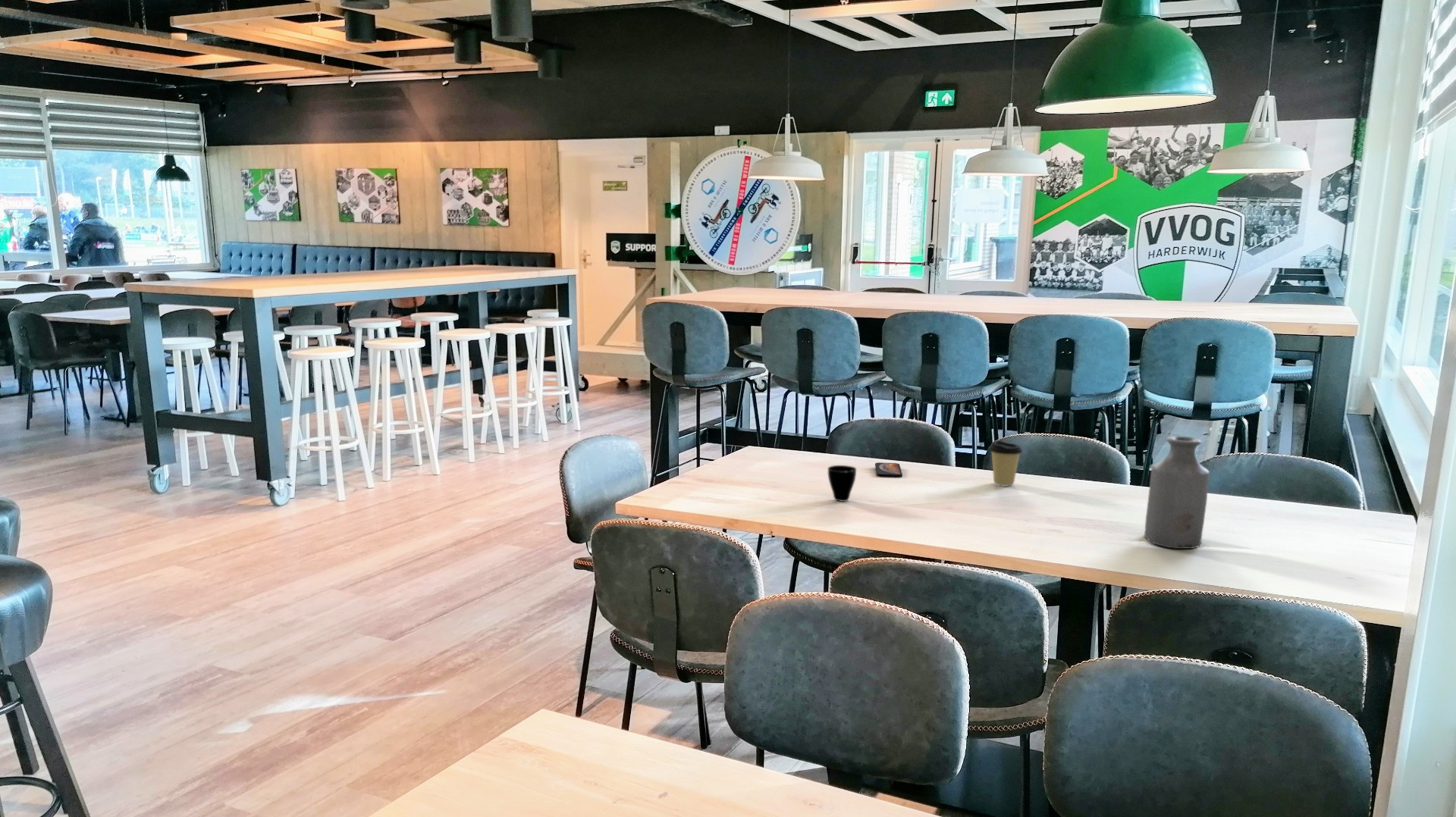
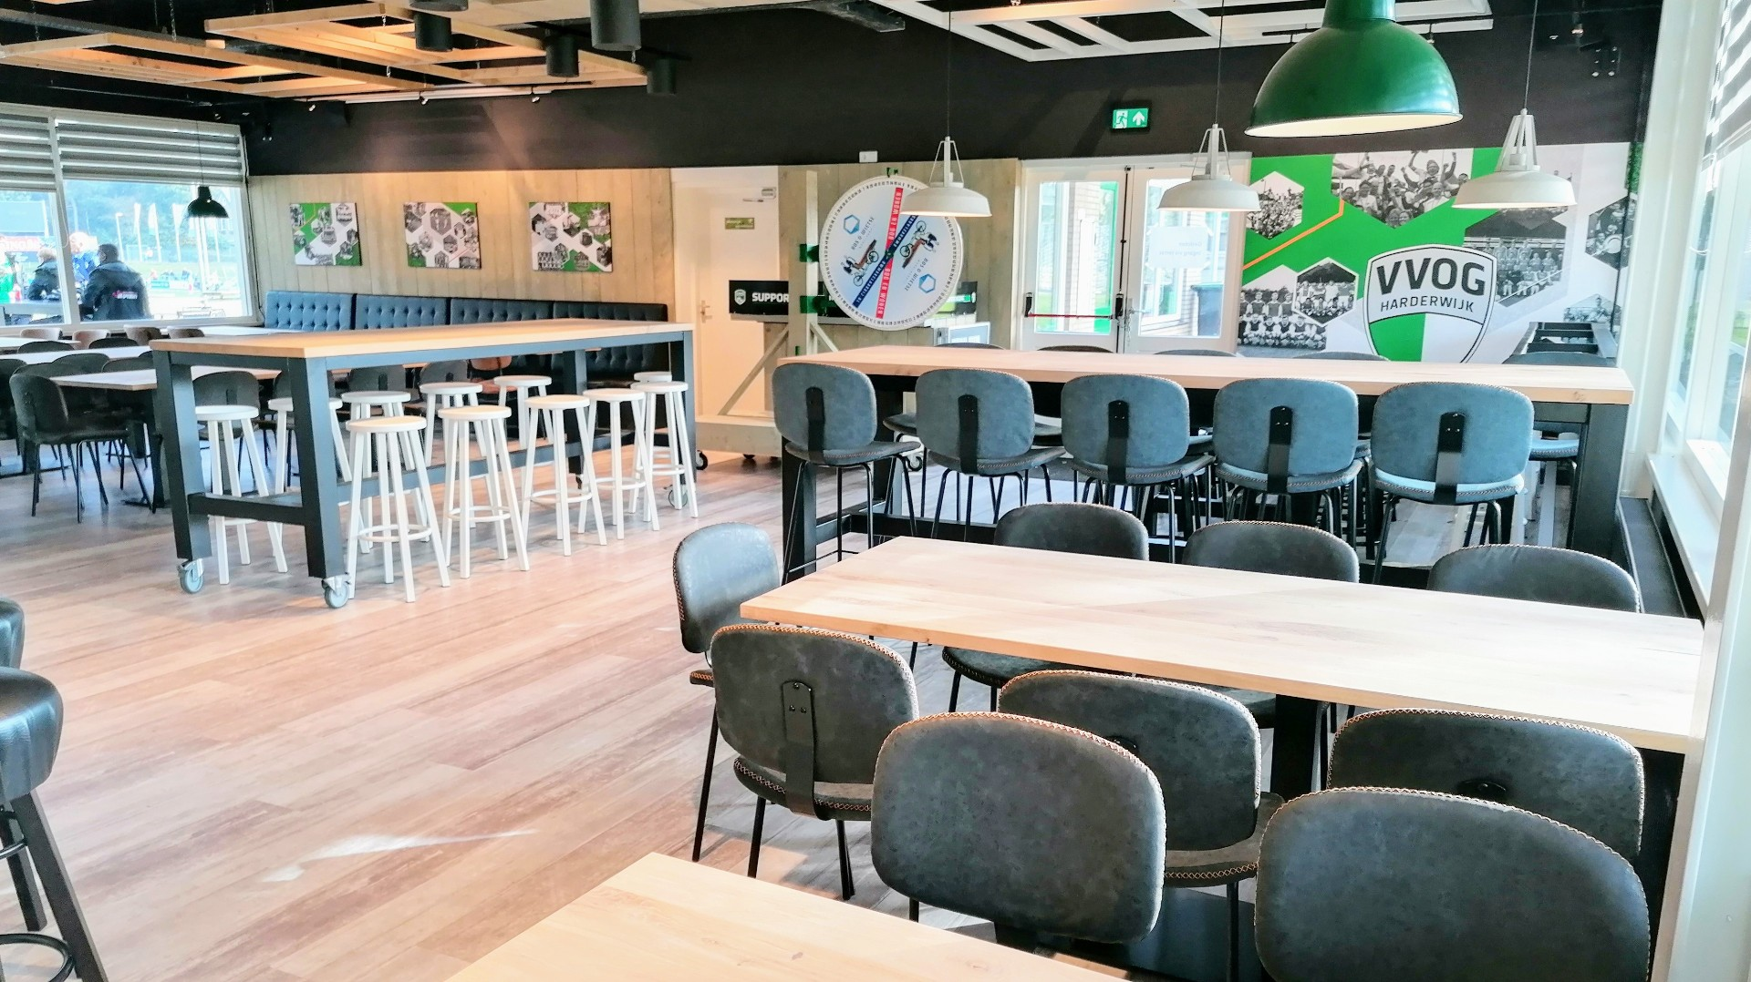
- coffee cup (1005, 464)
- bottle (1177, 490)
- cup (843, 483)
- smartphone (888, 470)
